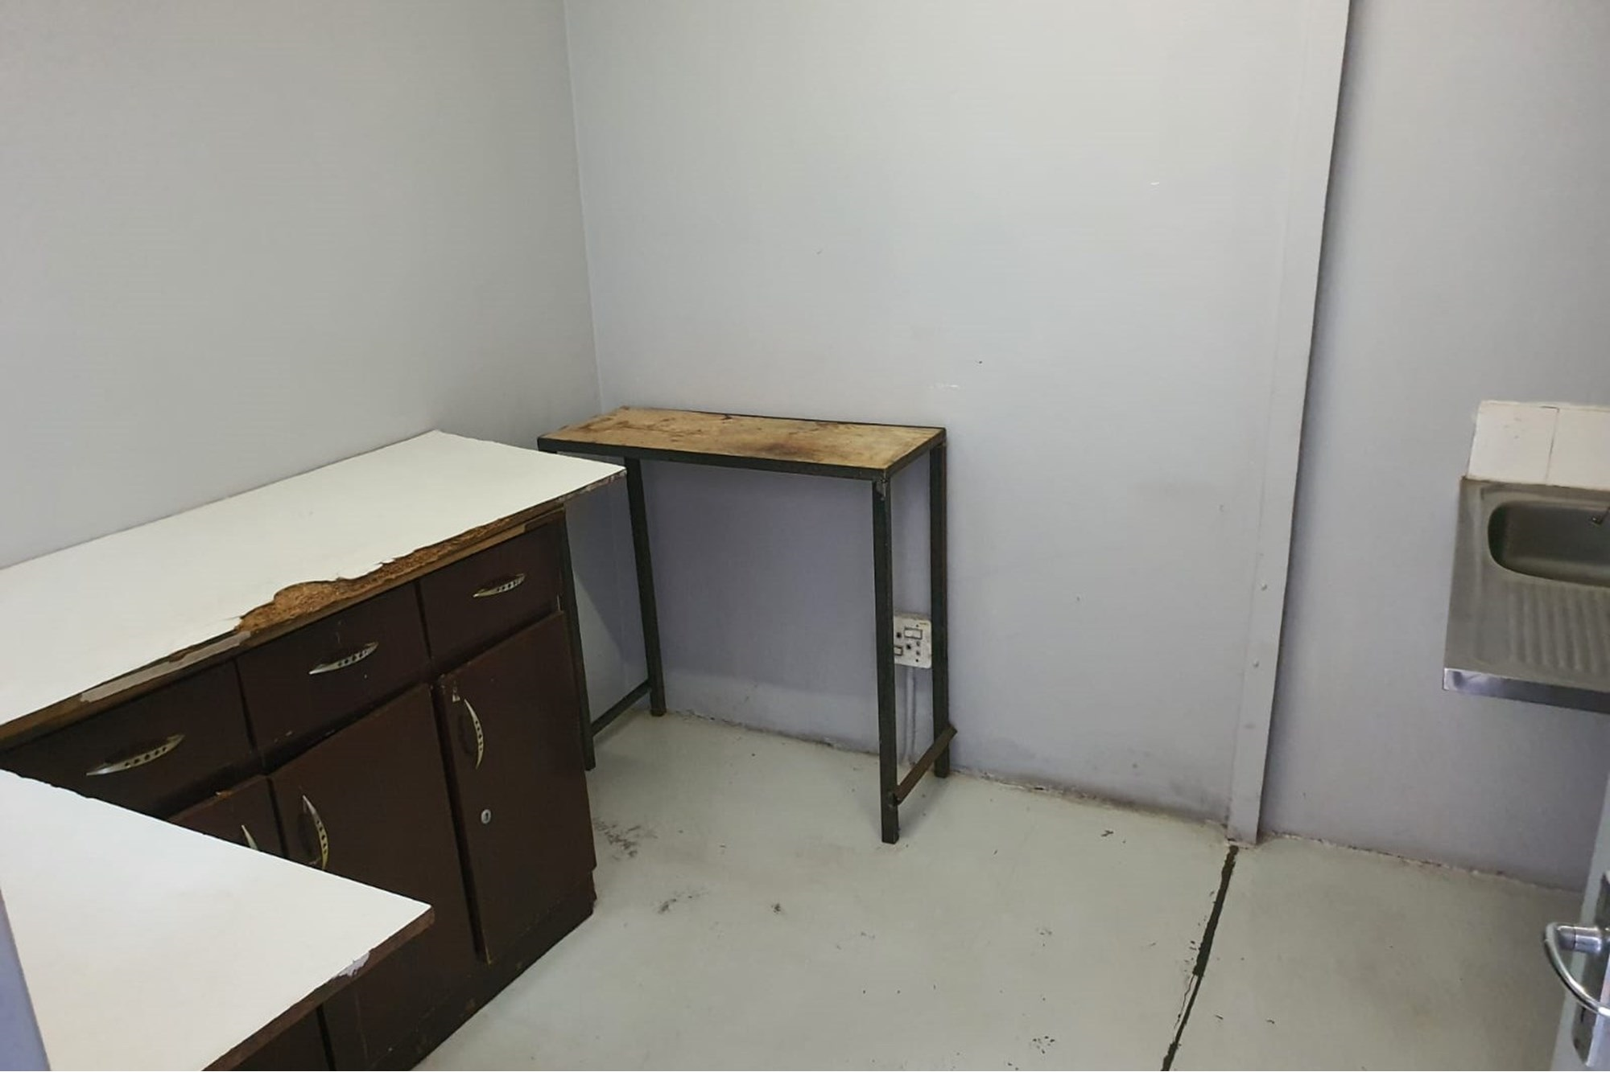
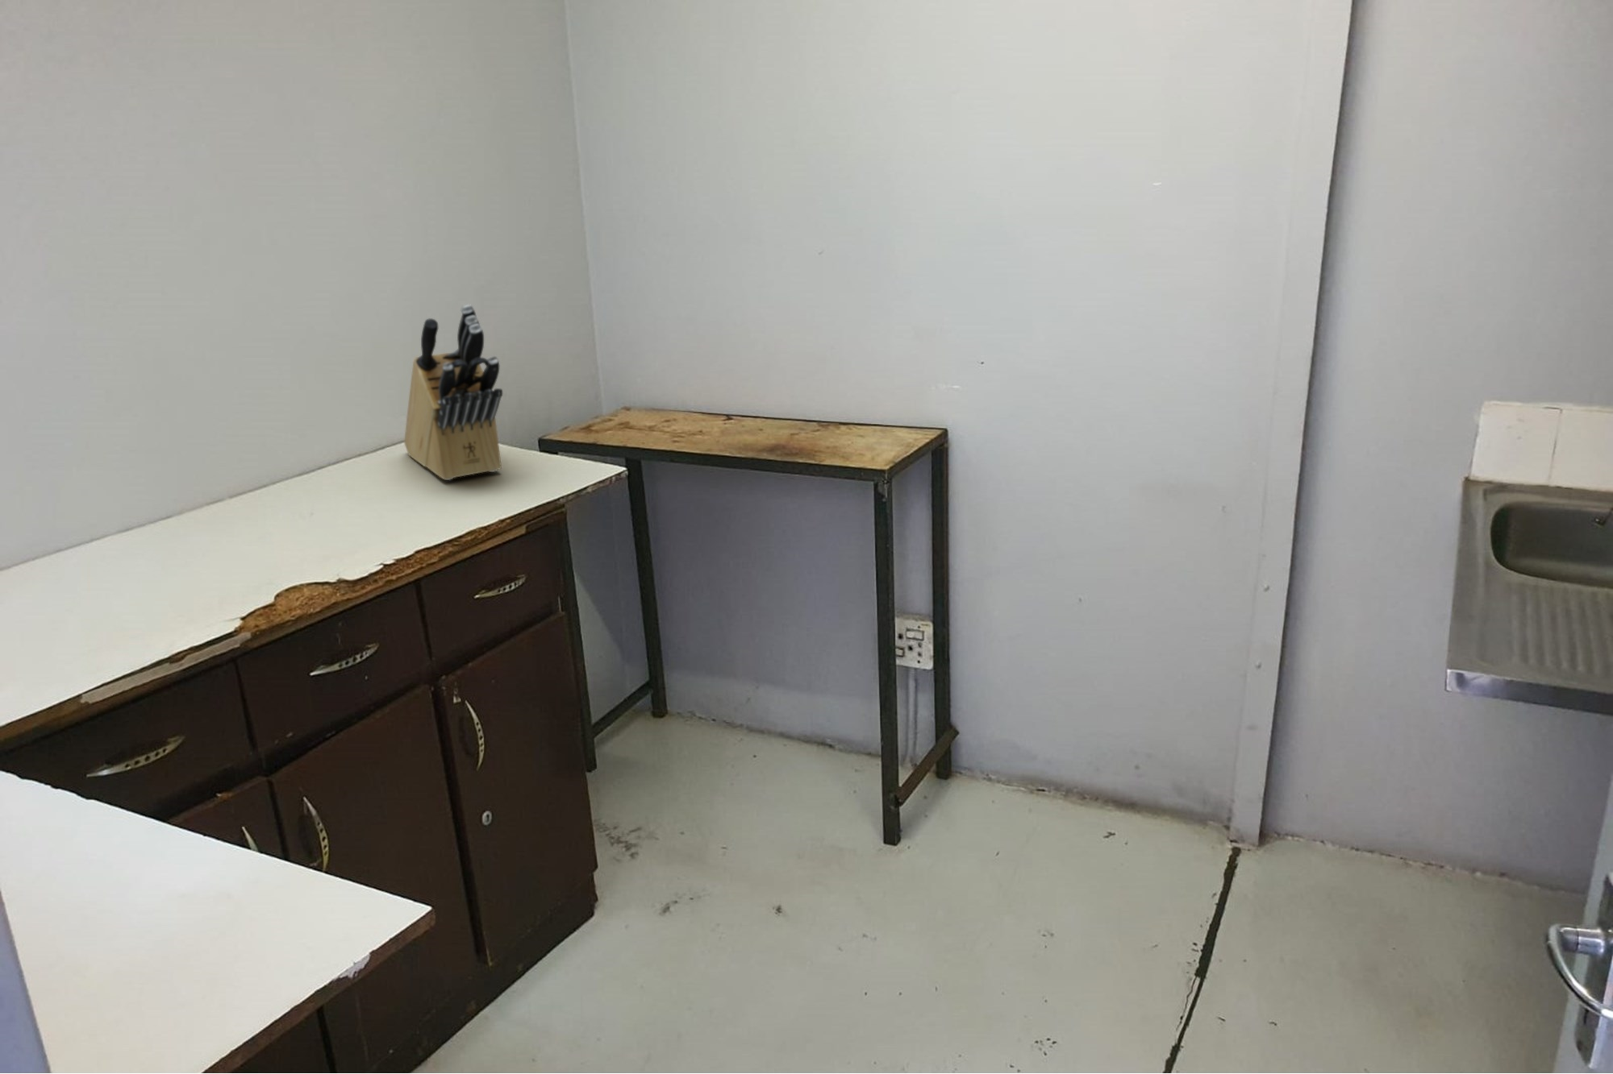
+ knife block (447, 387)
